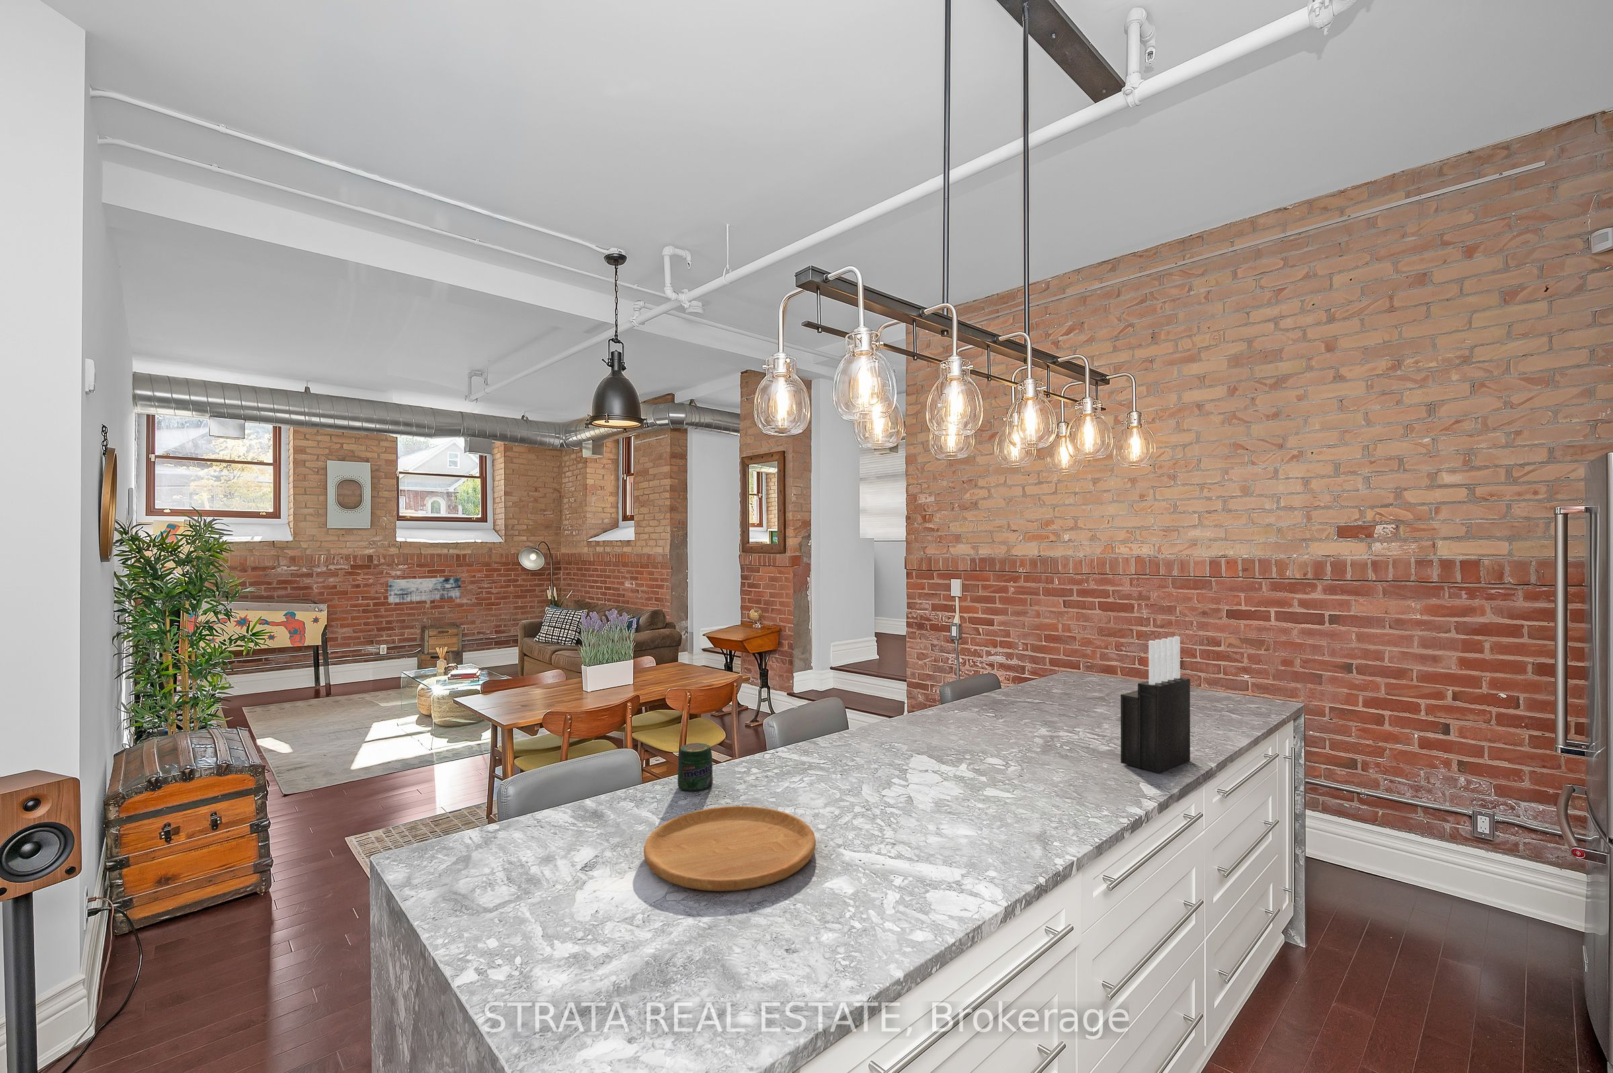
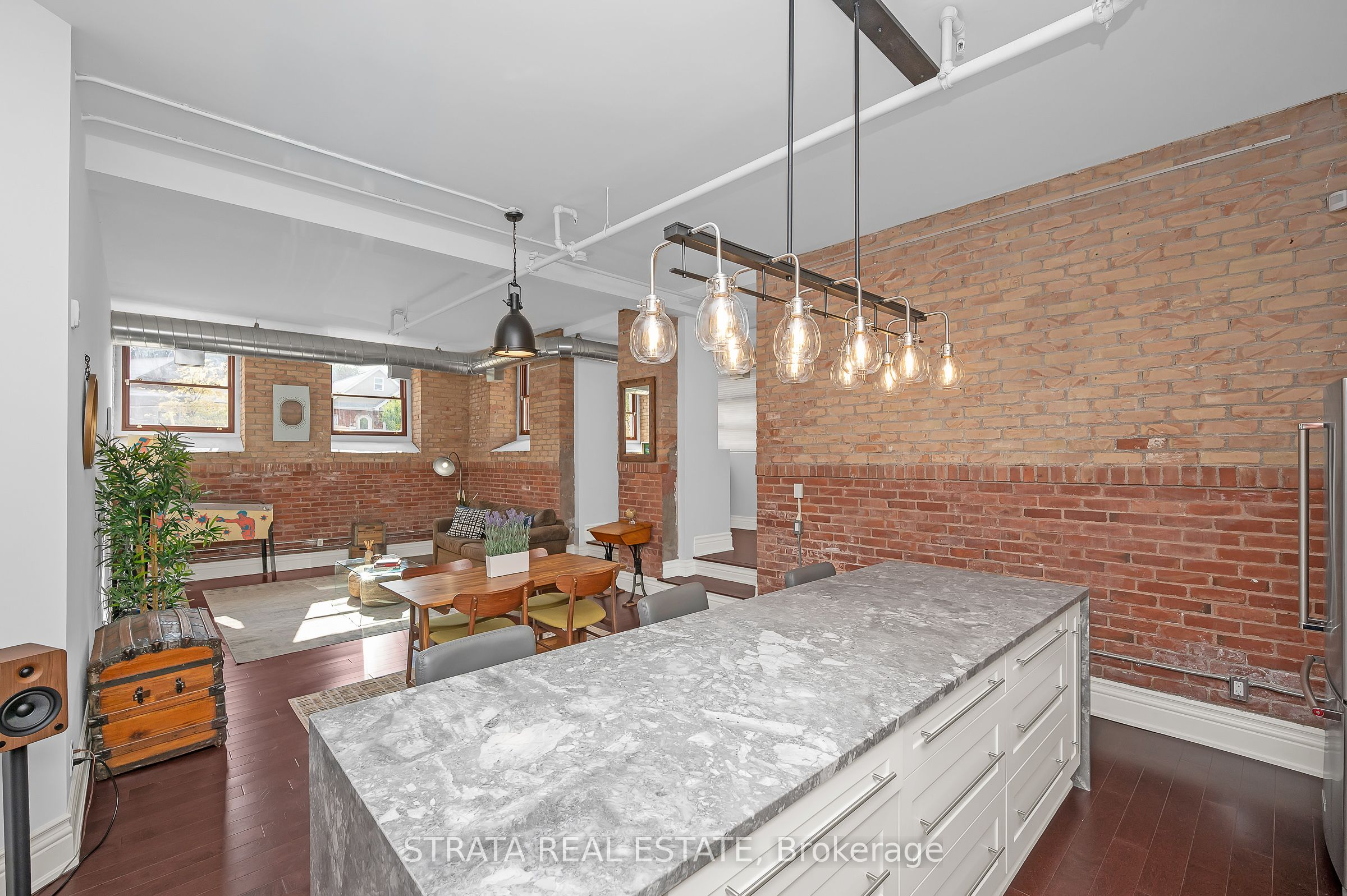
- knife block (1151, 698)
- cutting board (730, 844)
- jar (695, 766)
- wall art (425, 589)
